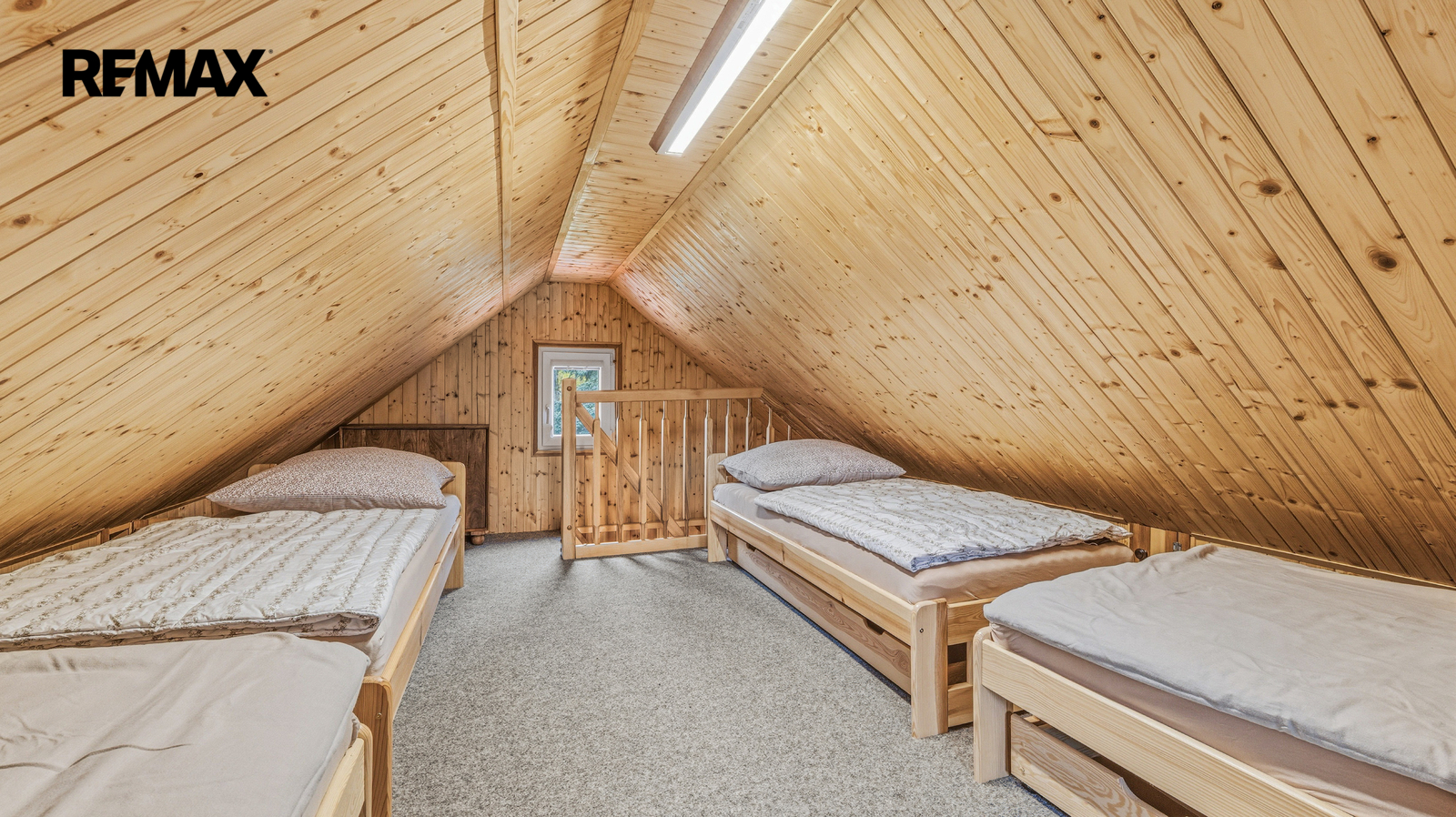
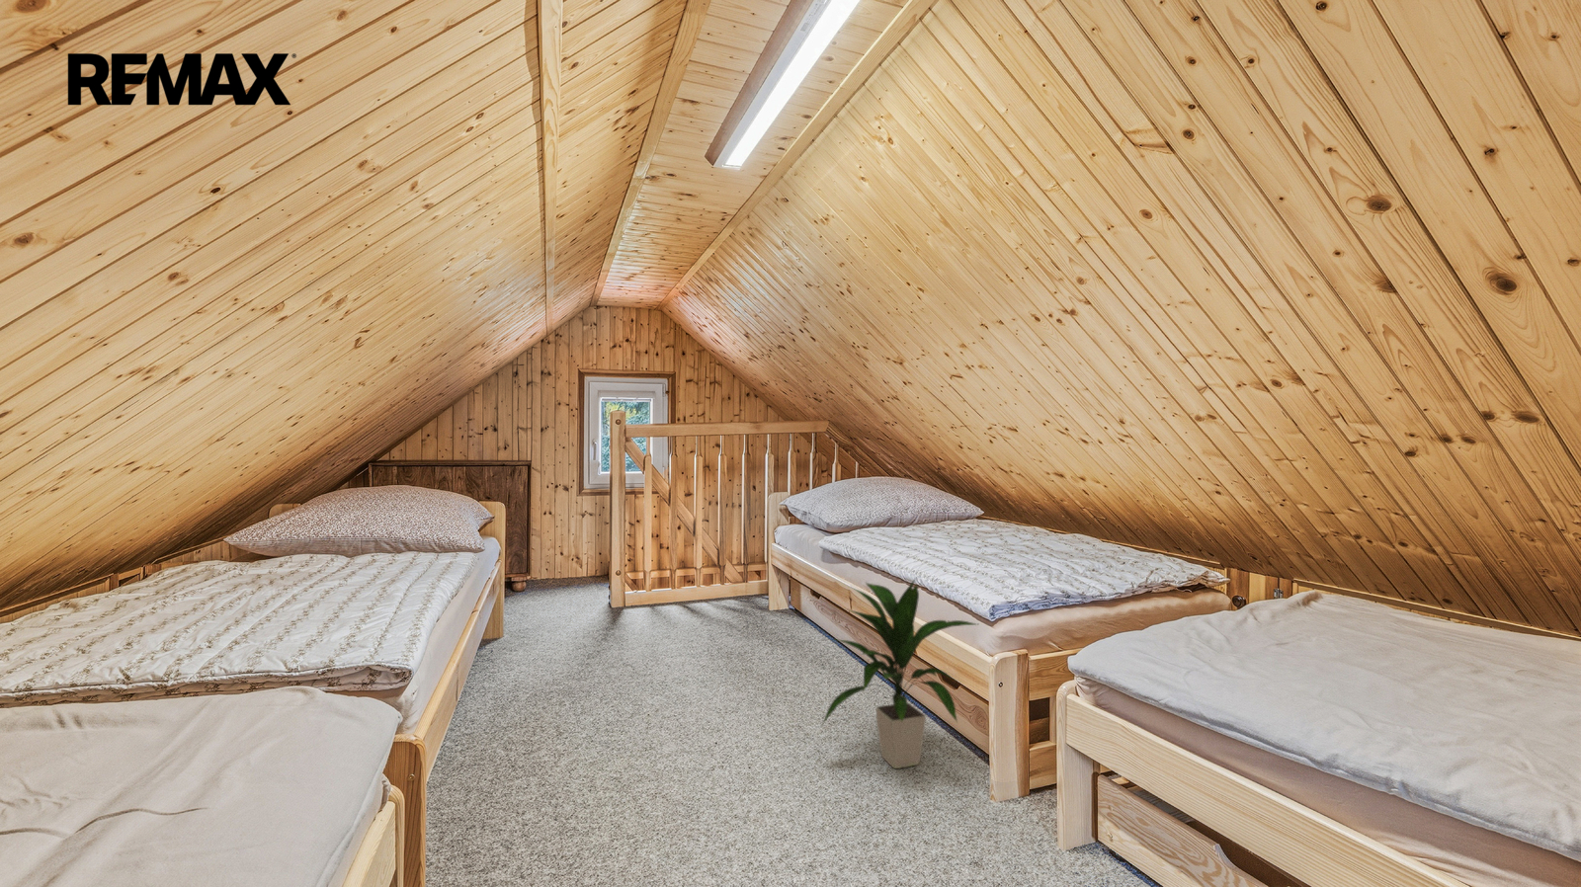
+ indoor plant (894, 667)
